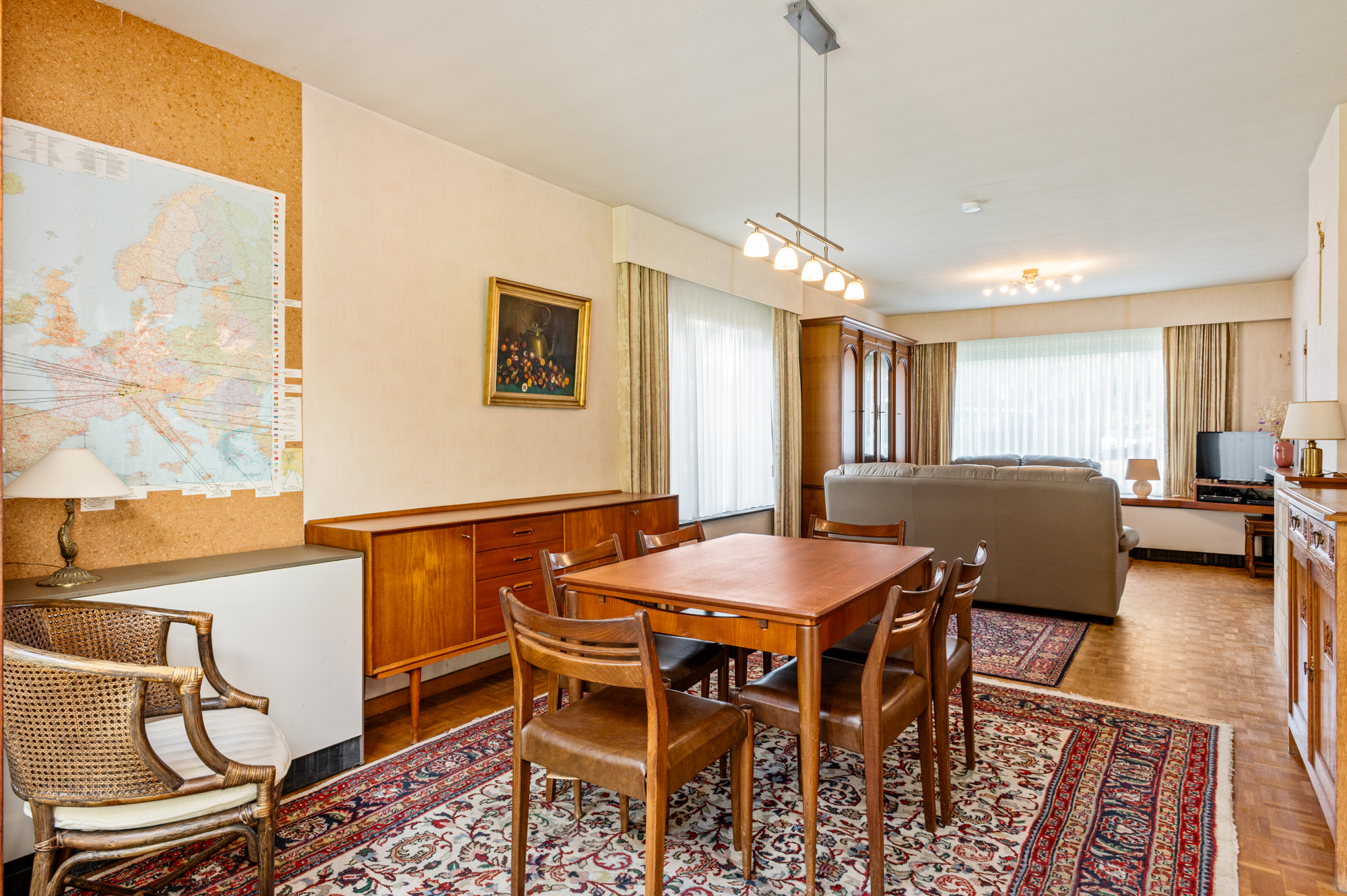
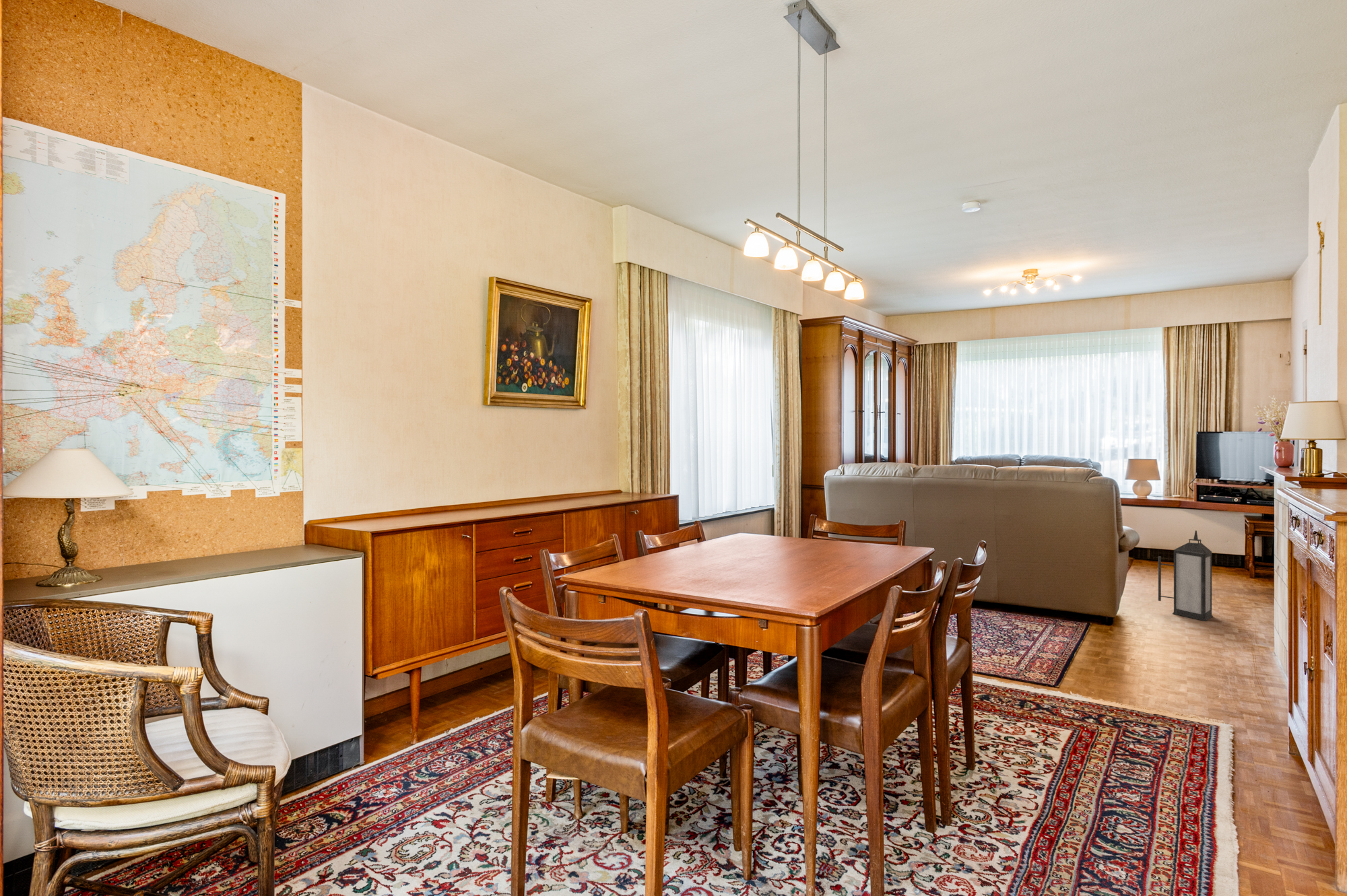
+ lantern (1191, 573)
